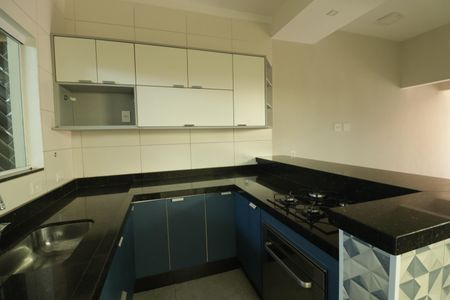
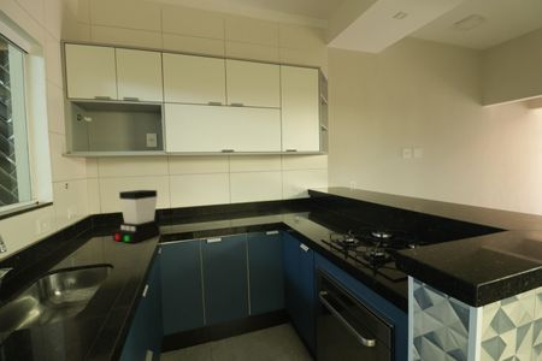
+ coffee maker (132, 214)
